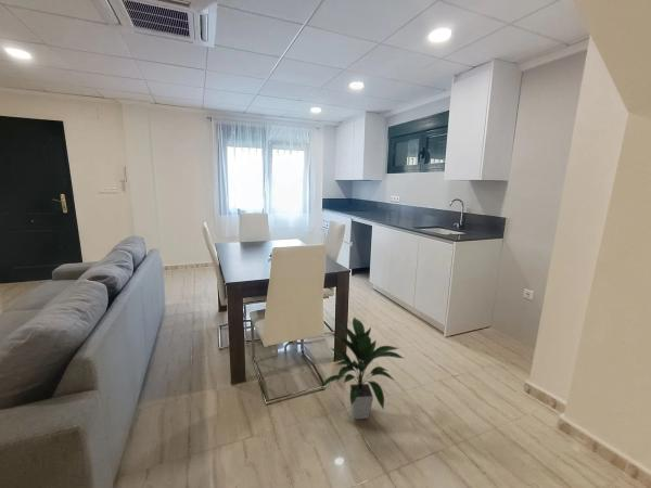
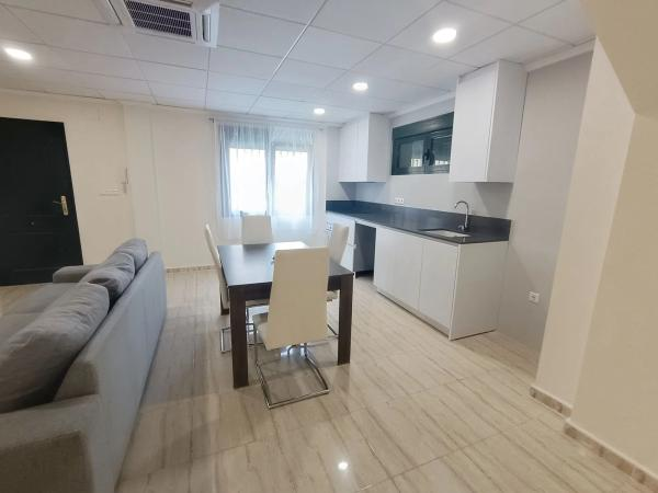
- indoor plant (358, 368)
